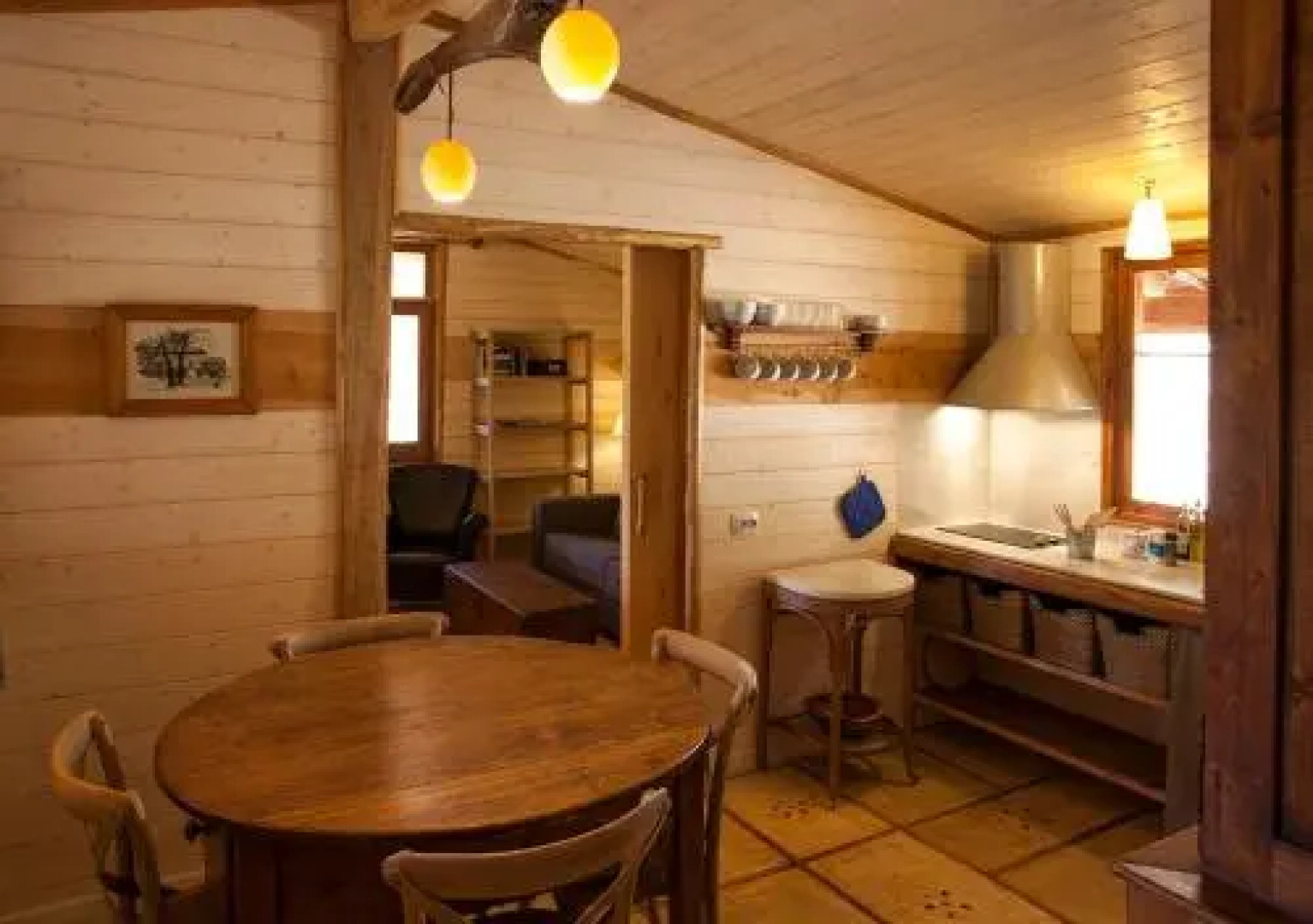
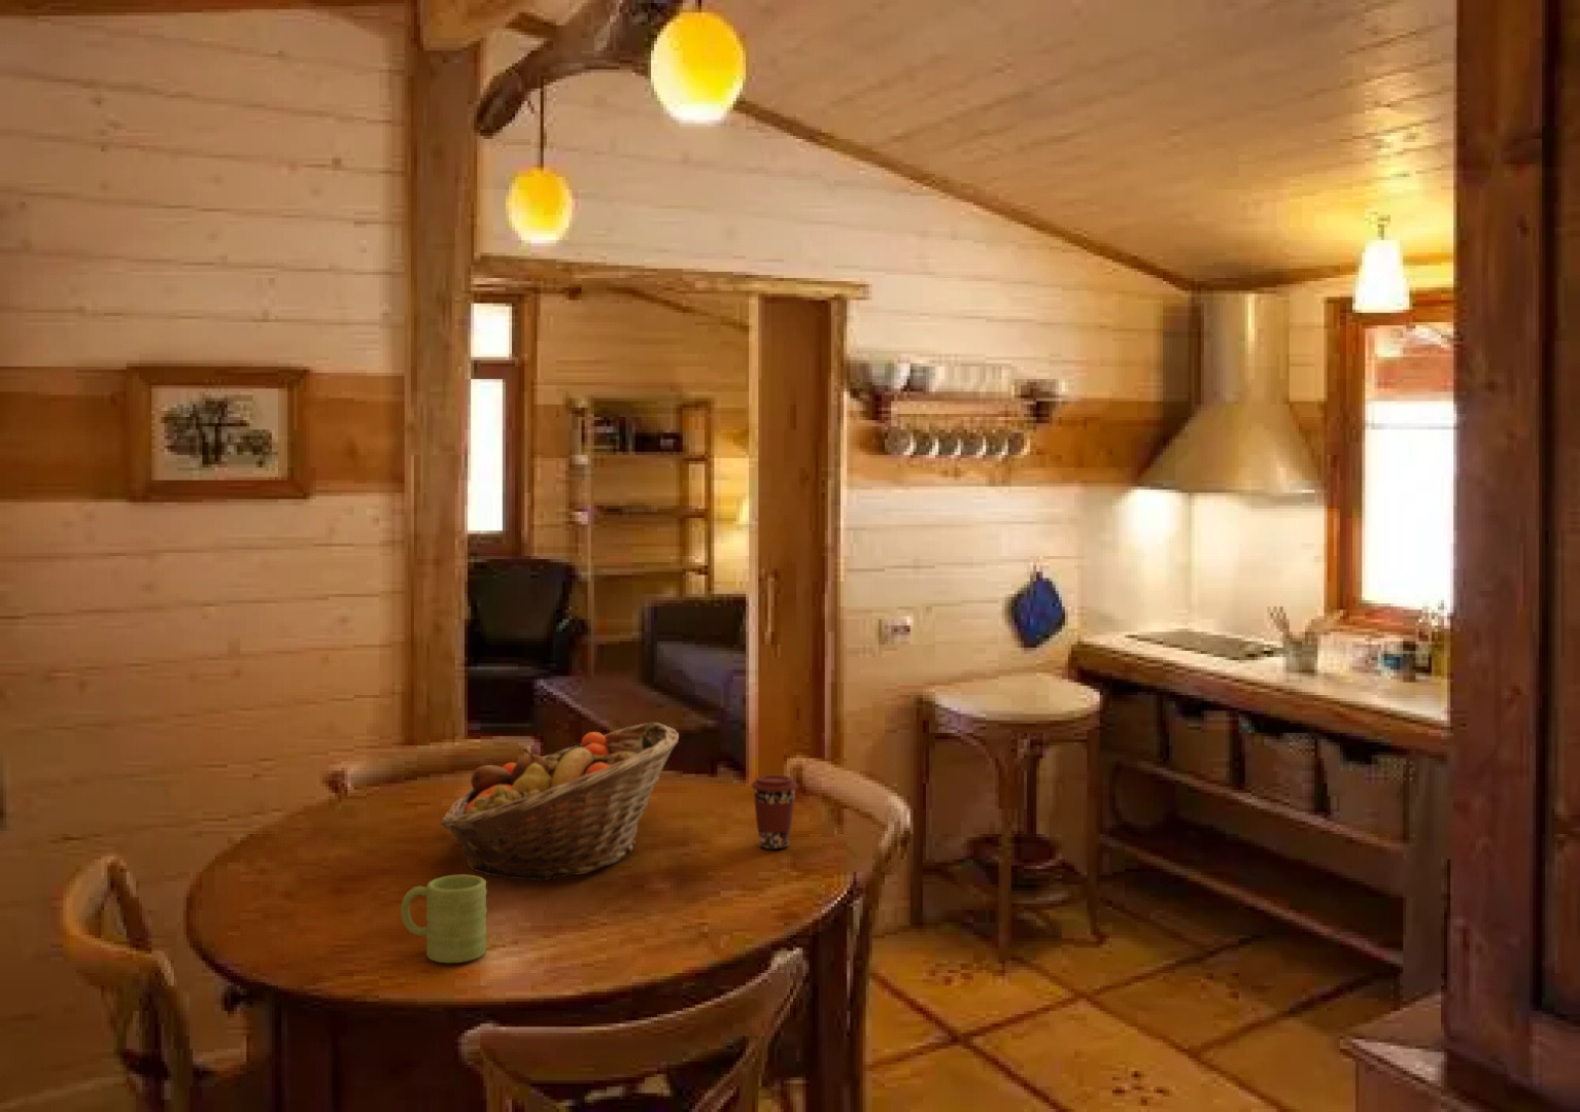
+ coffee cup (774, 811)
+ mug (443, 917)
+ fruit basket (563, 793)
